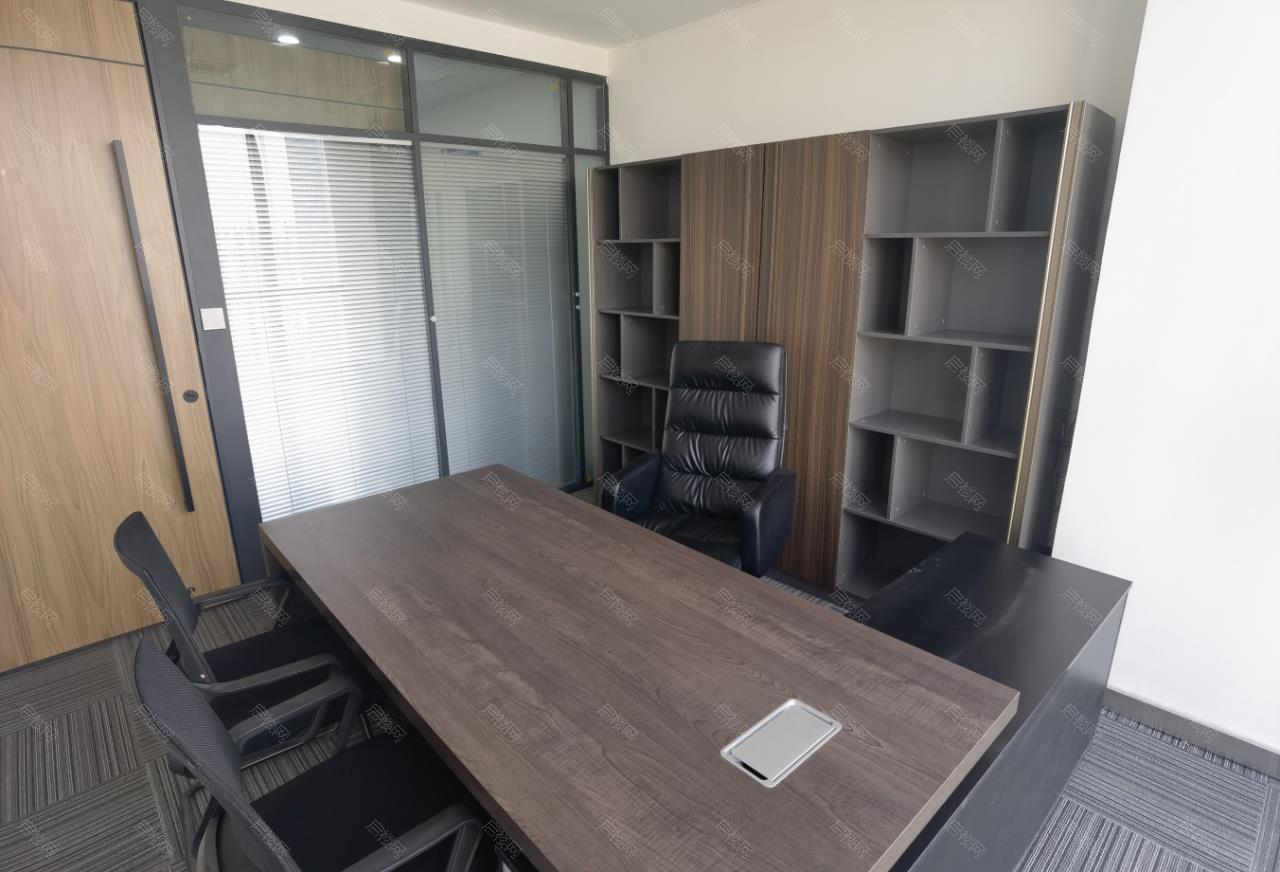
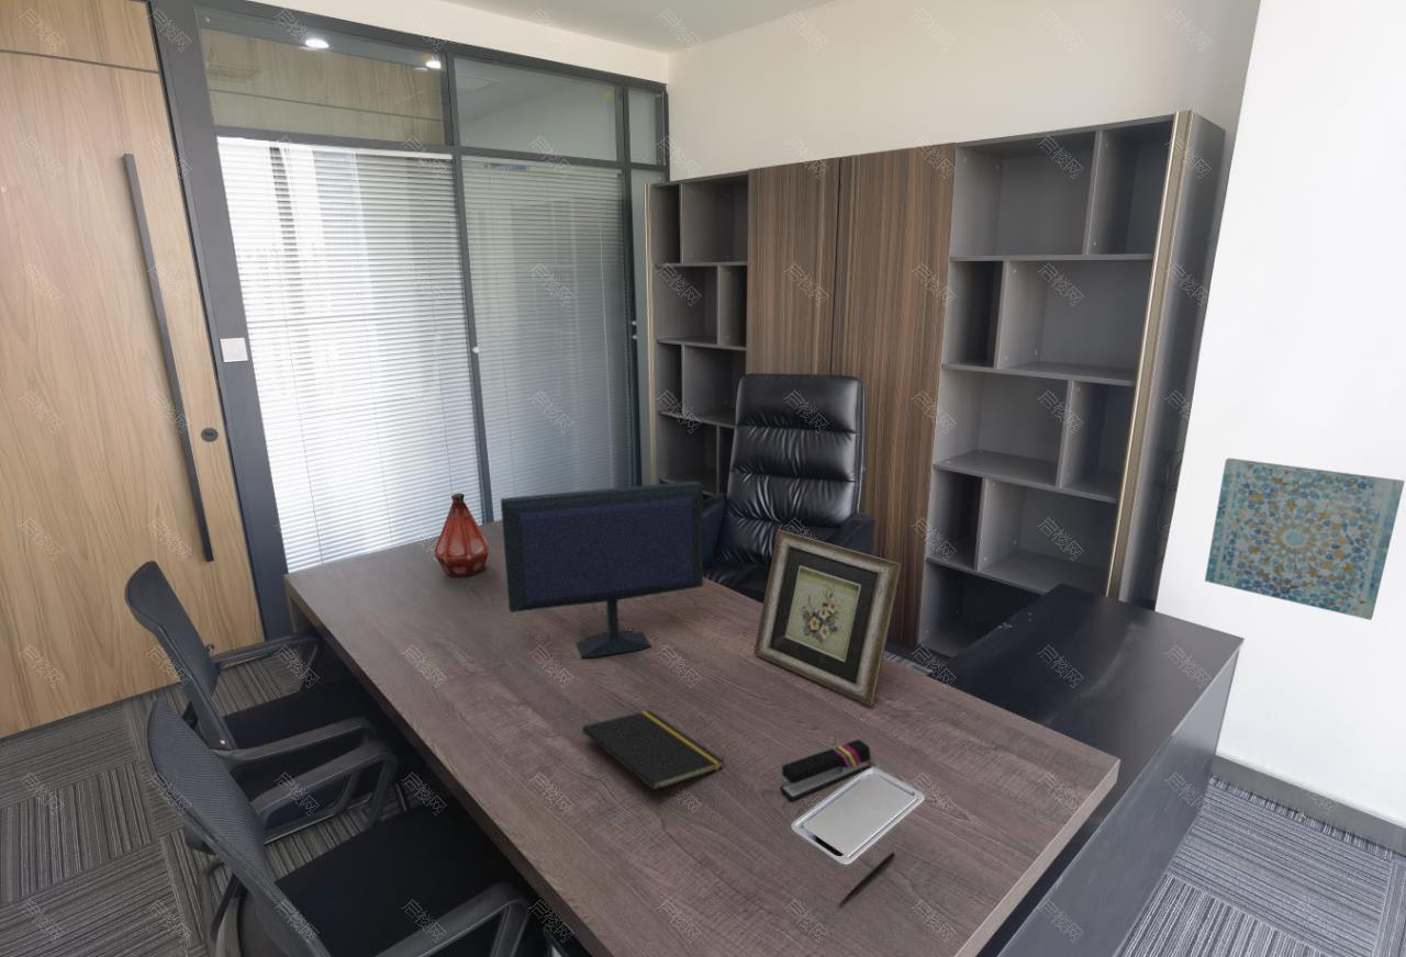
+ computer monitor (607, 570)
+ bottle (462, 532)
+ picture frame (823, 611)
+ notepad (651, 746)
+ pen (866, 878)
+ stapler (826, 766)
+ wall art (1296, 534)
